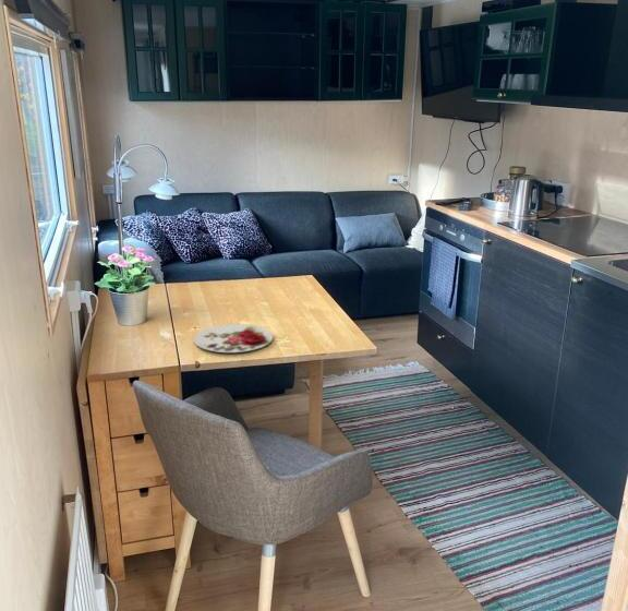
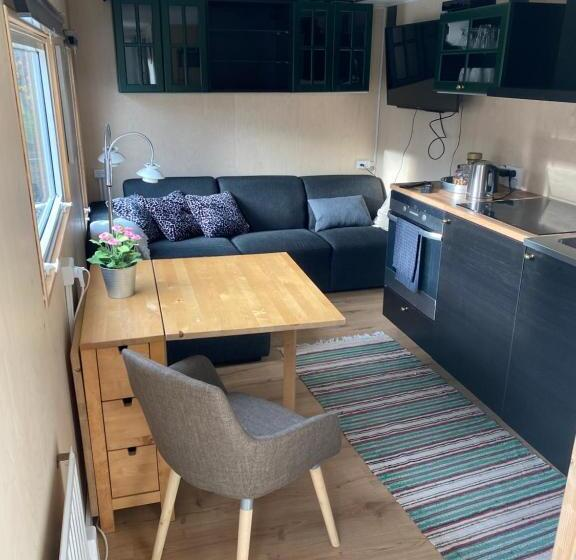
- plate (233, 336)
